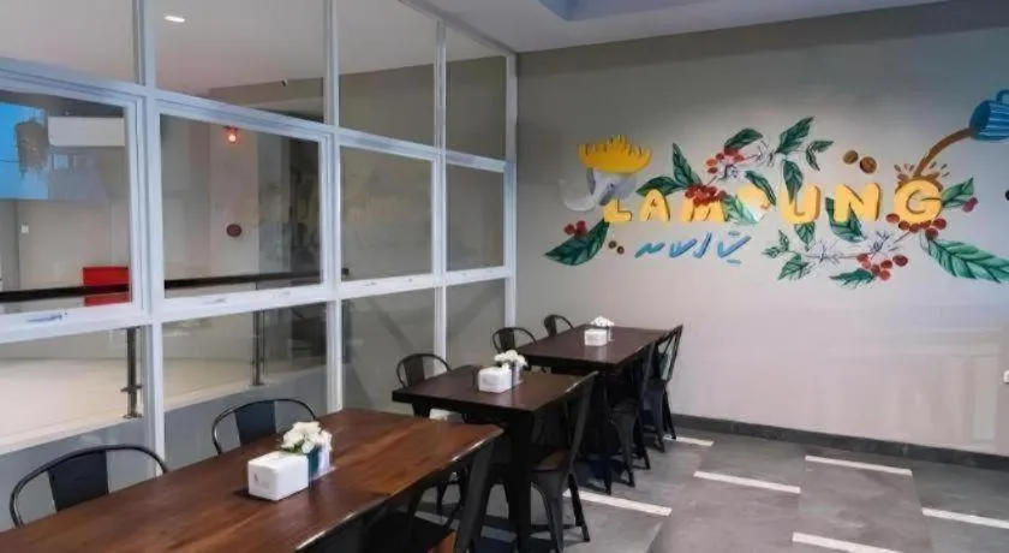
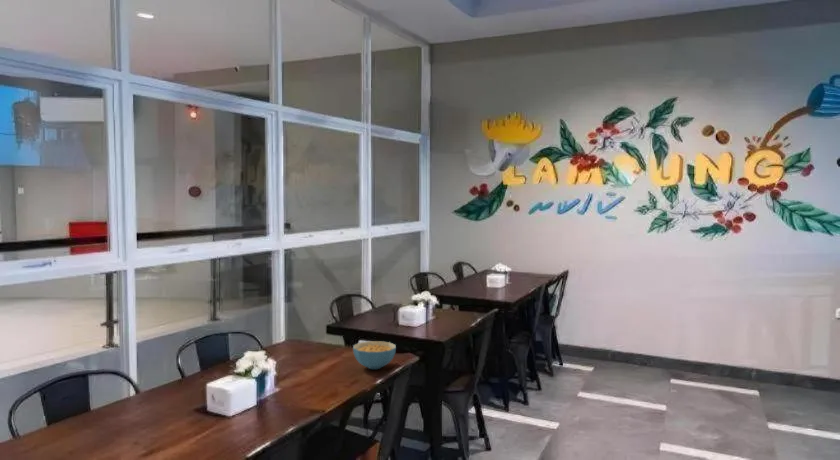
+ cereal bowl (374, 356)
